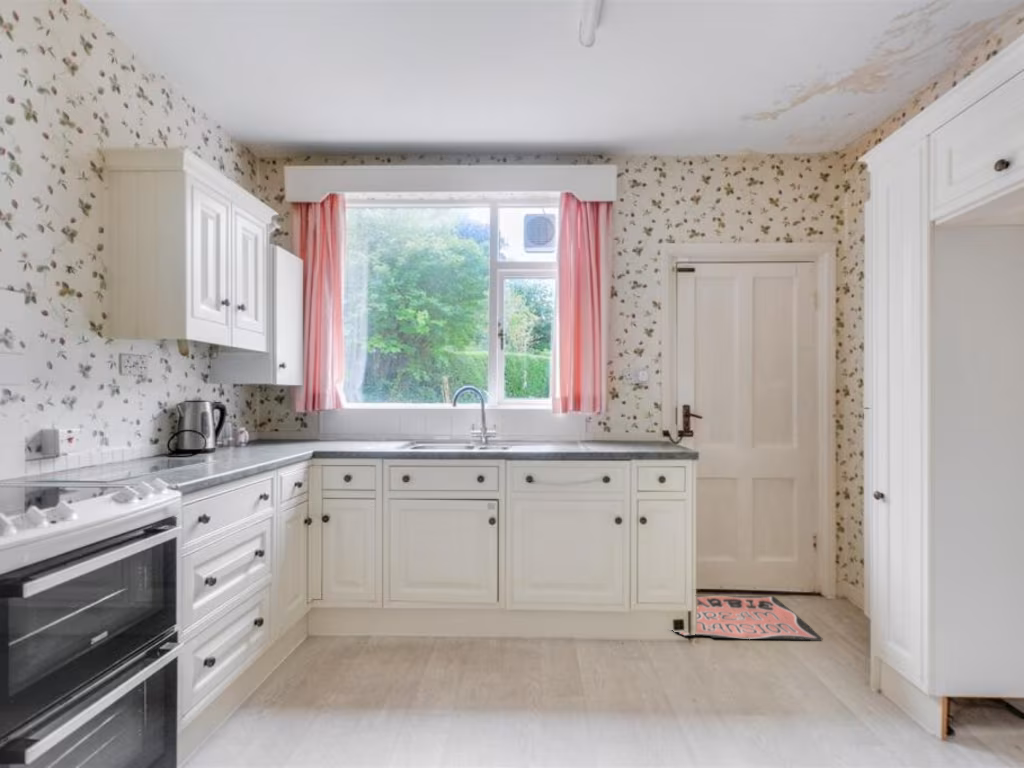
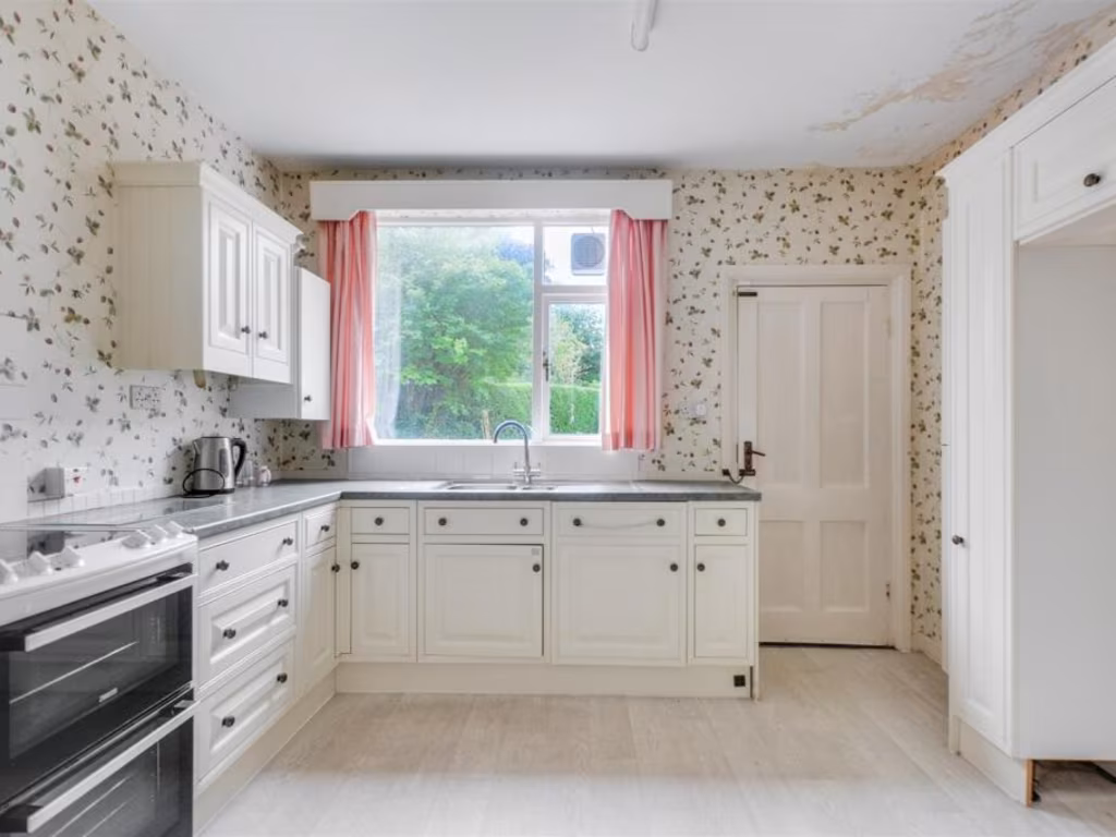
- text sign (729, 614)
